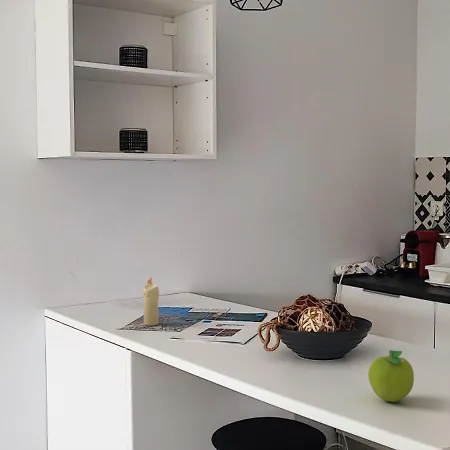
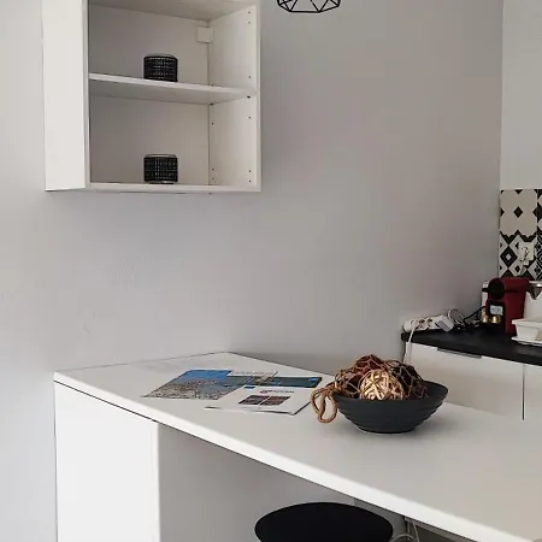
- candle (151, 300)
- fruit (391, 376)
